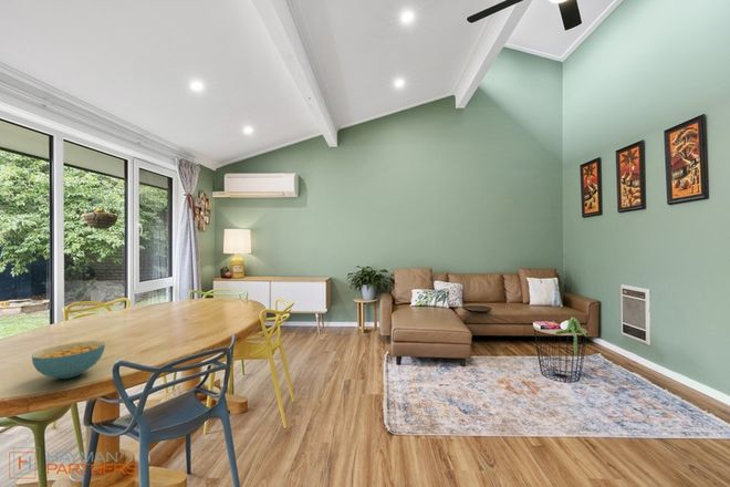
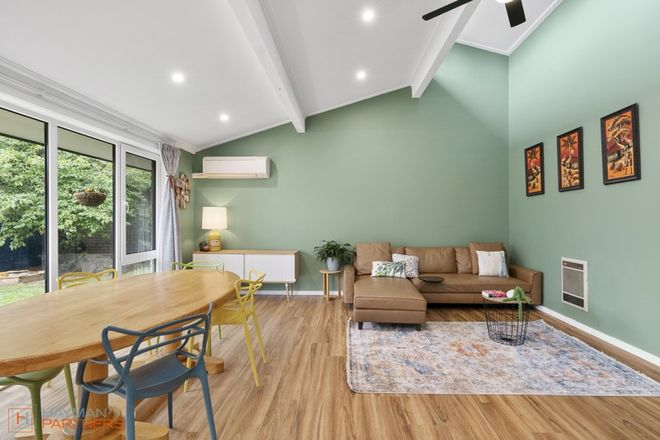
- cereal bowl (70, 362)
